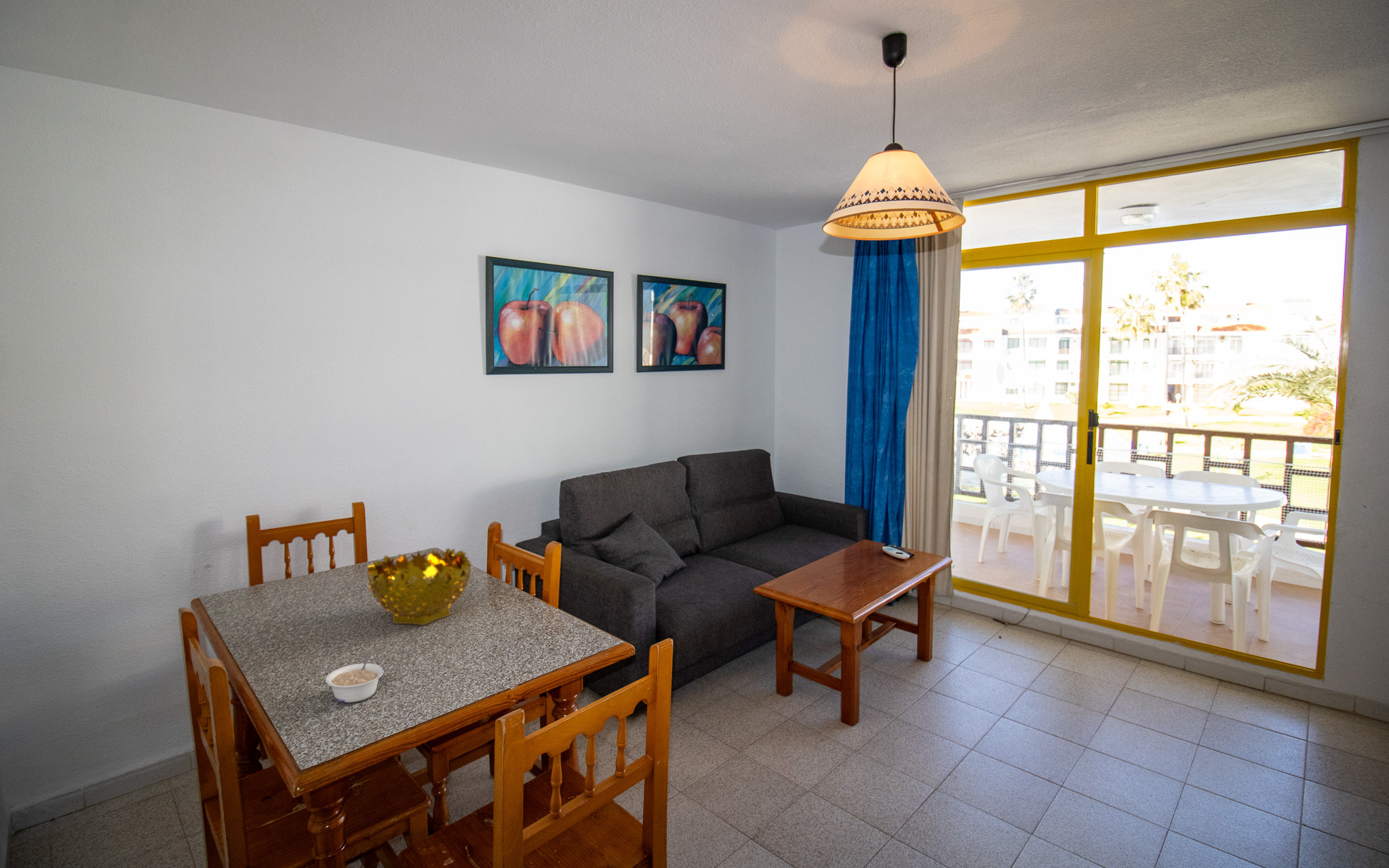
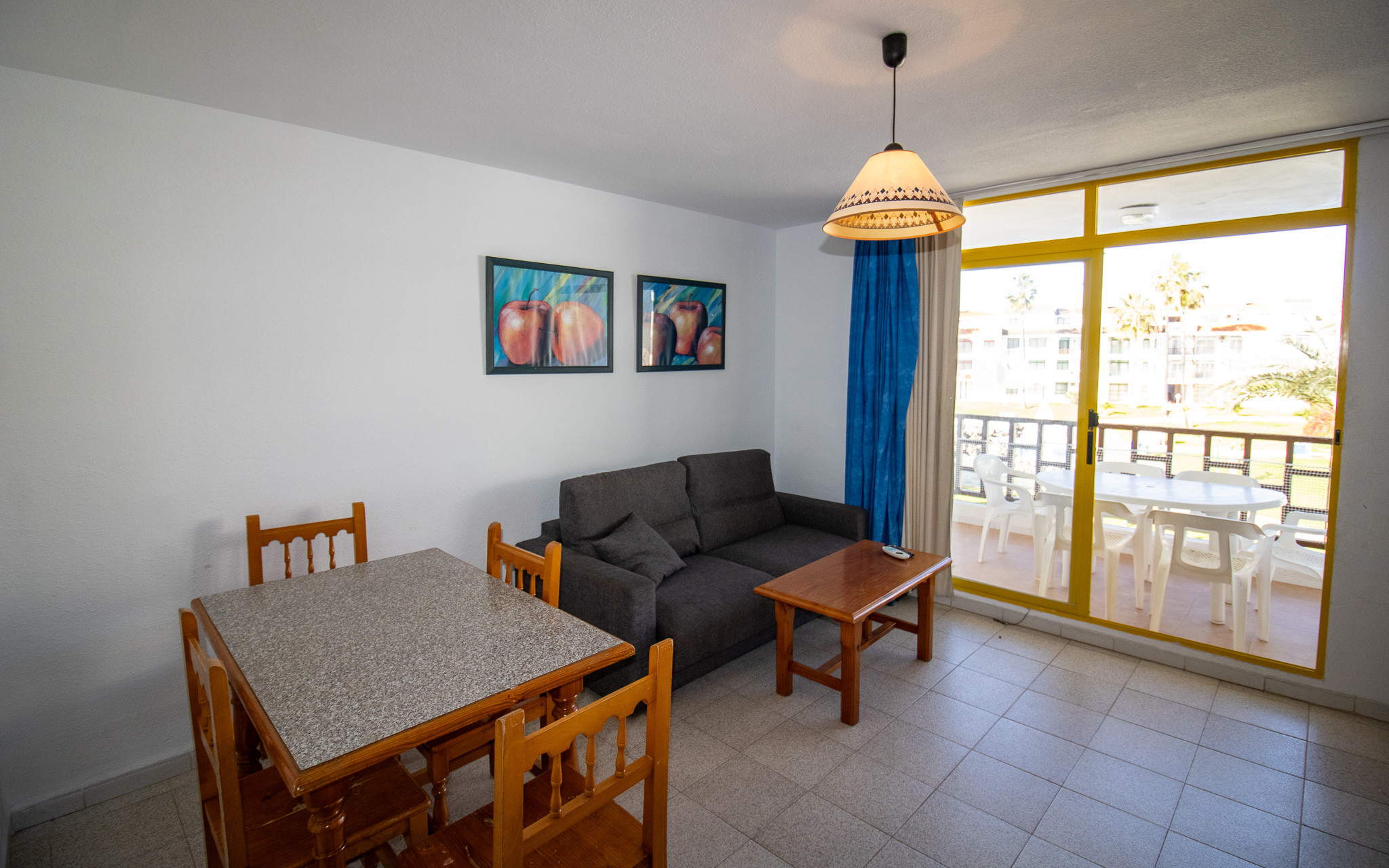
- legume (355, 682)
- decorative bowl (420, 588)
